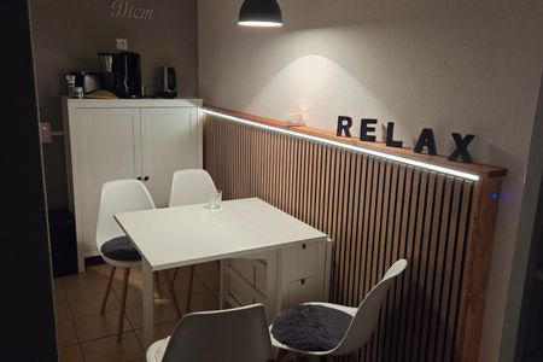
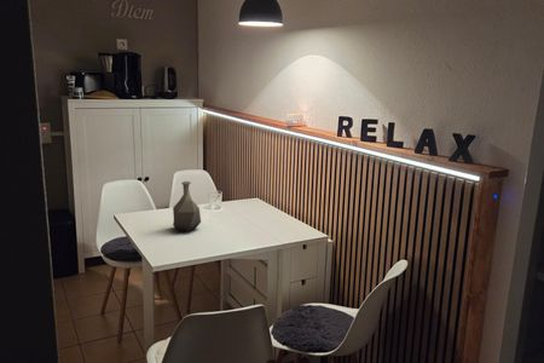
+ vase (186, 206)
